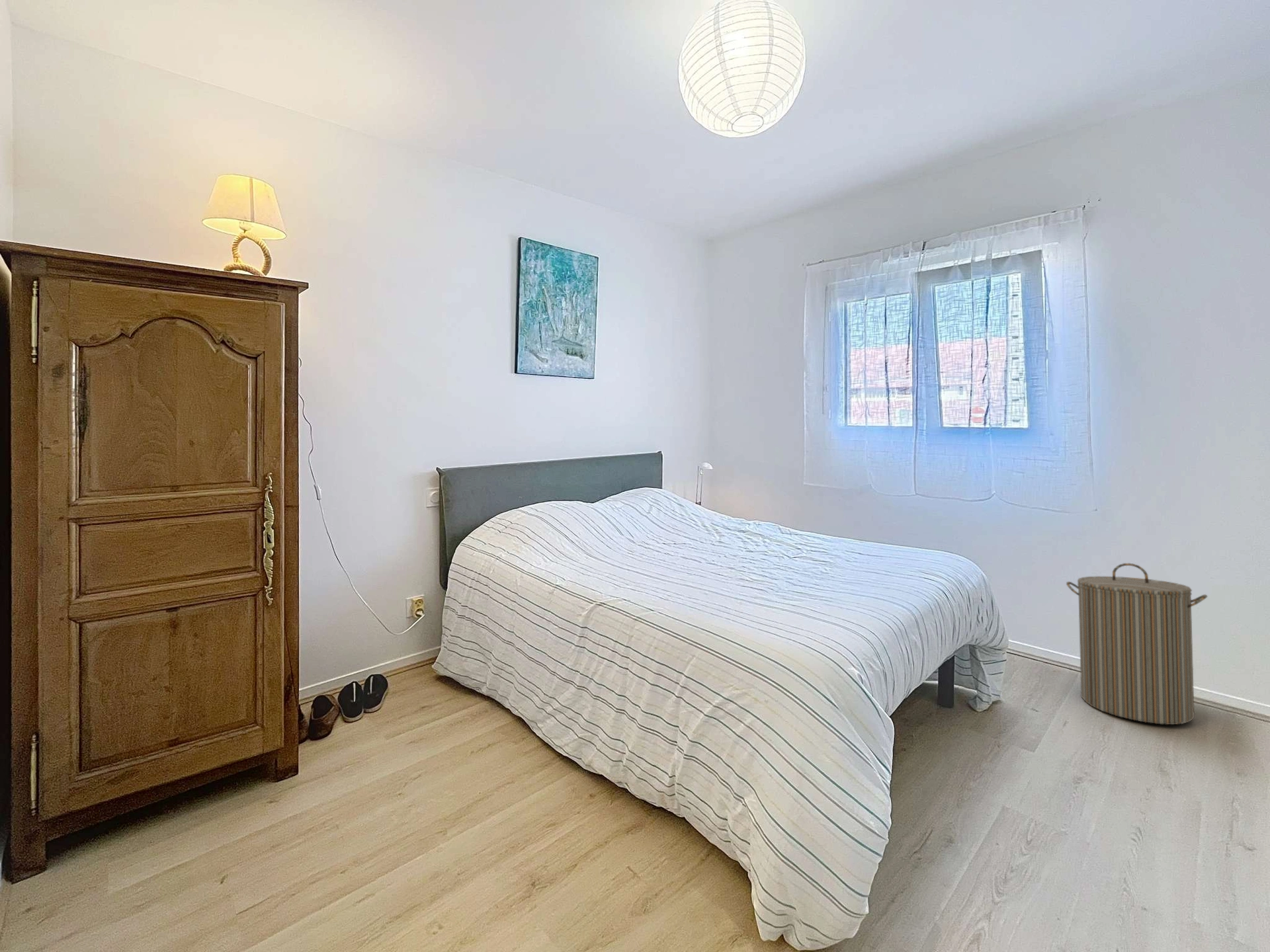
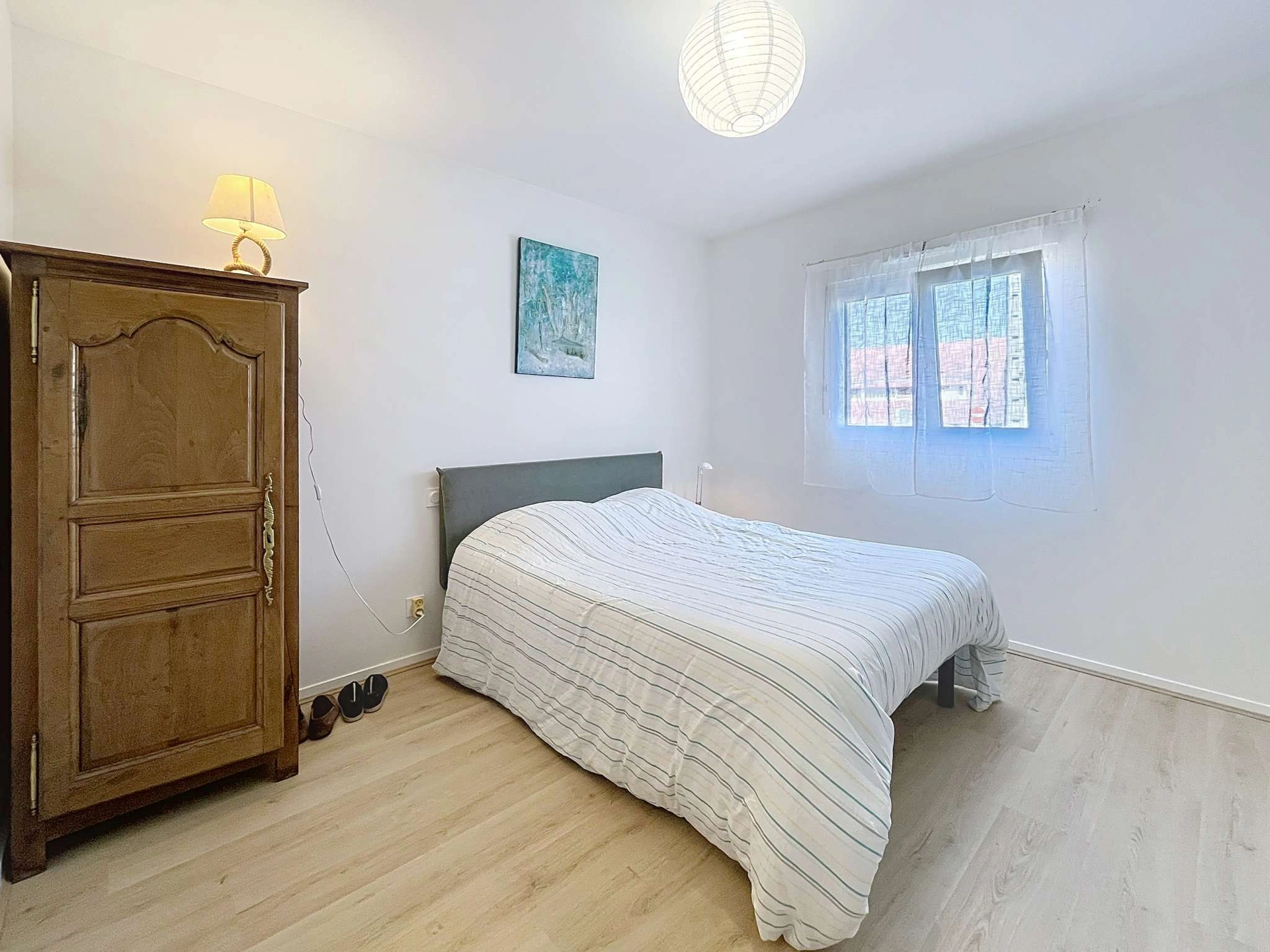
- laundry hamper (1133, 635)
